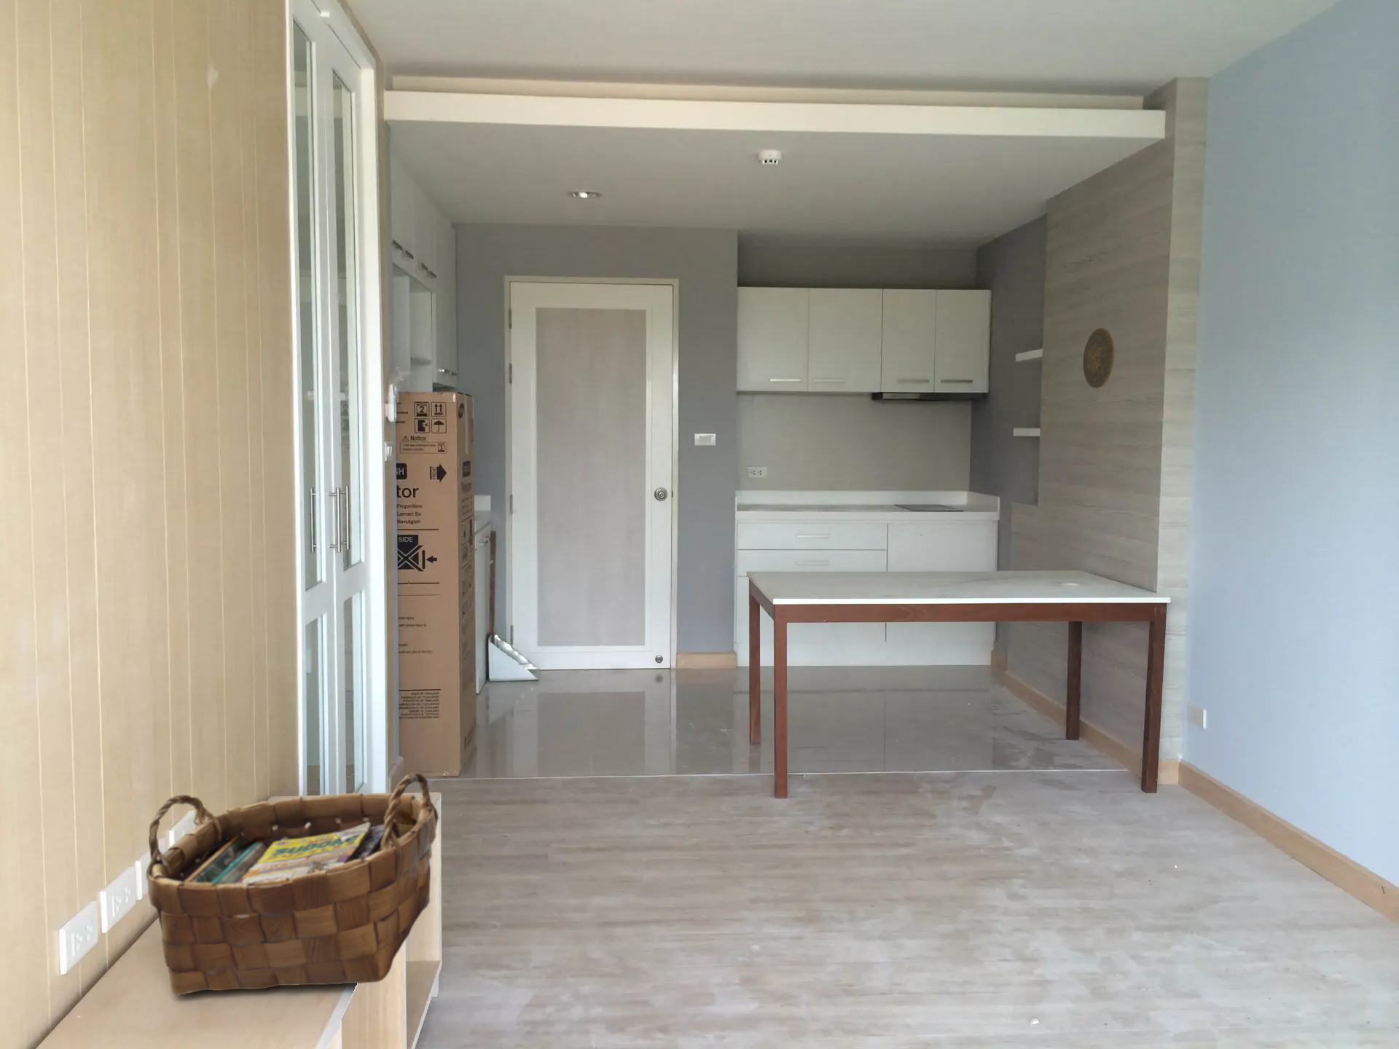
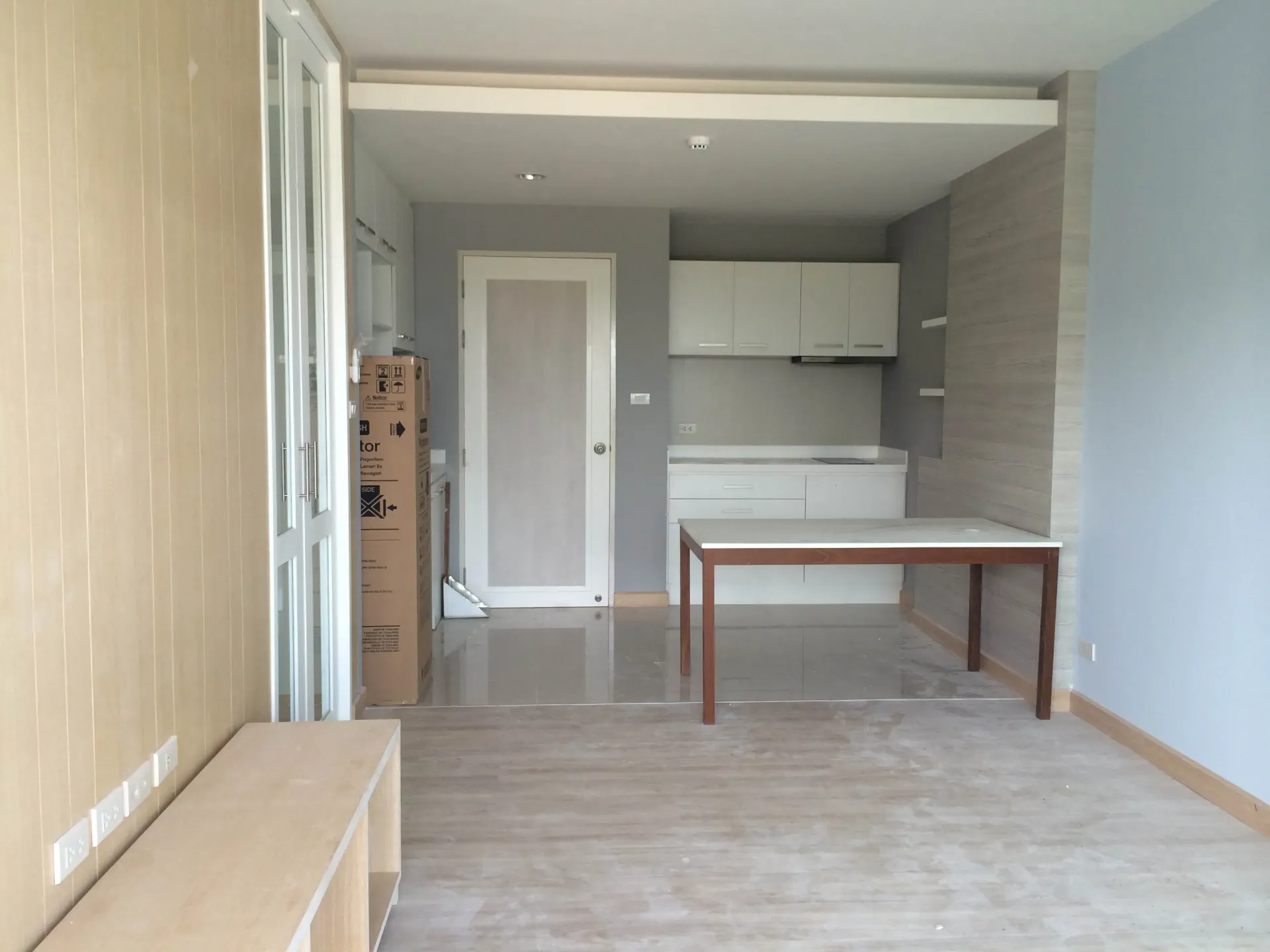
- decorative plate (1096, 358)
- woven basket (296, 864)
